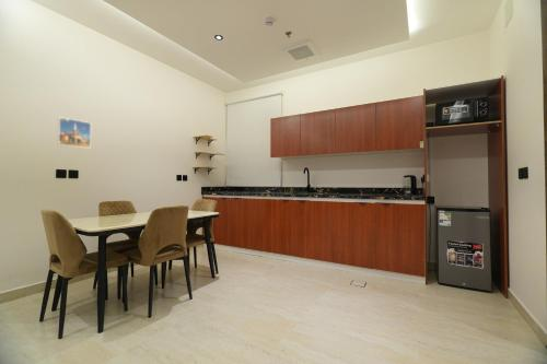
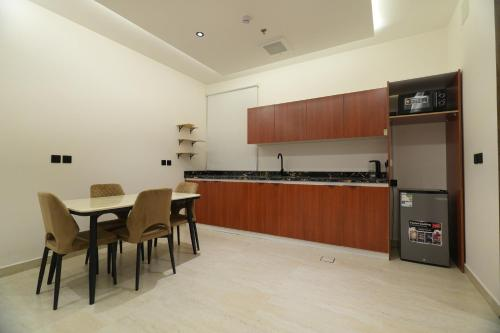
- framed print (74, 133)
